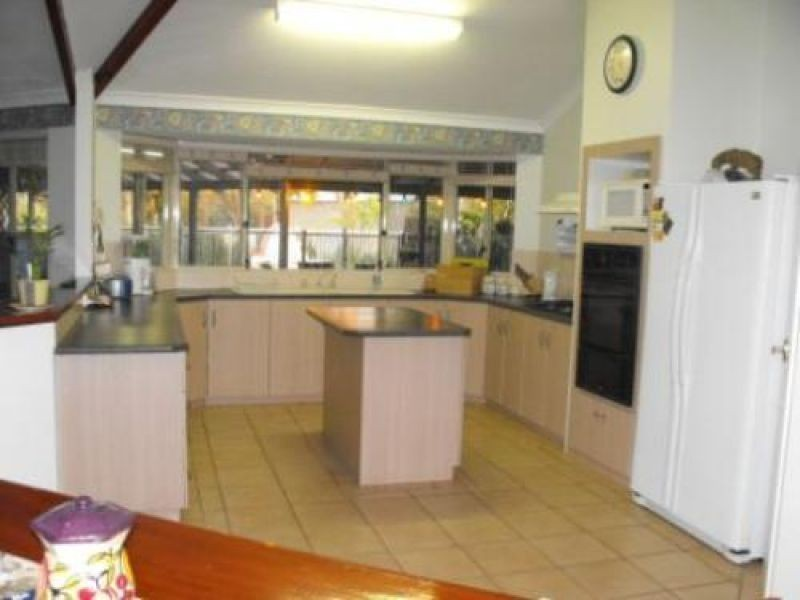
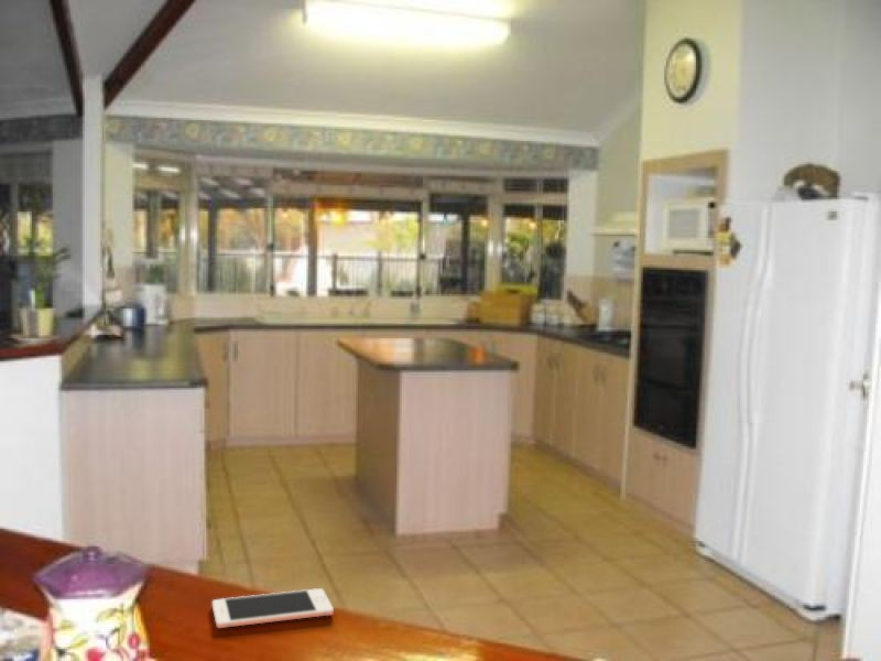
+ cell phone (272, 607)
